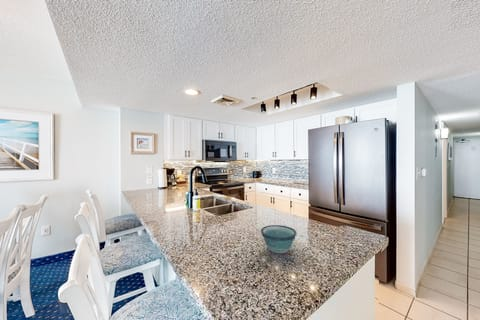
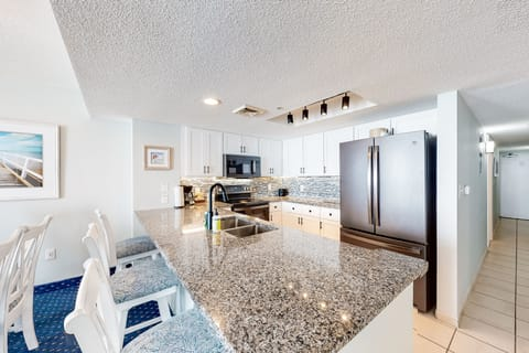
- bowl (278, 239)
